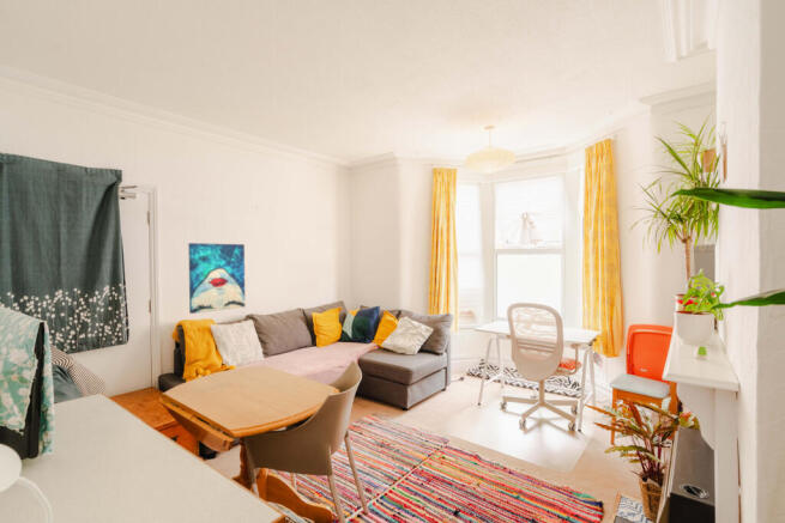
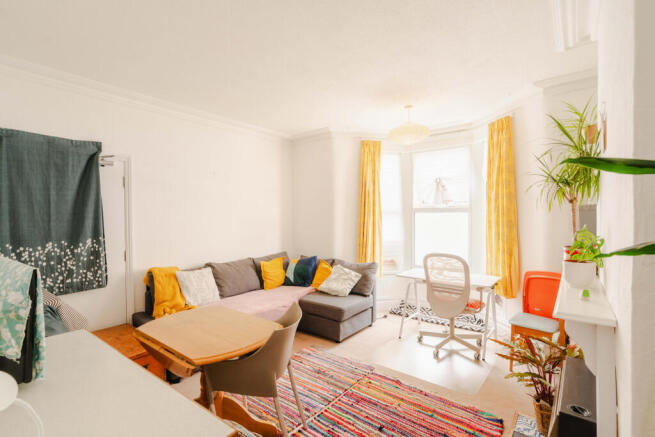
- wall art (218, 276)
